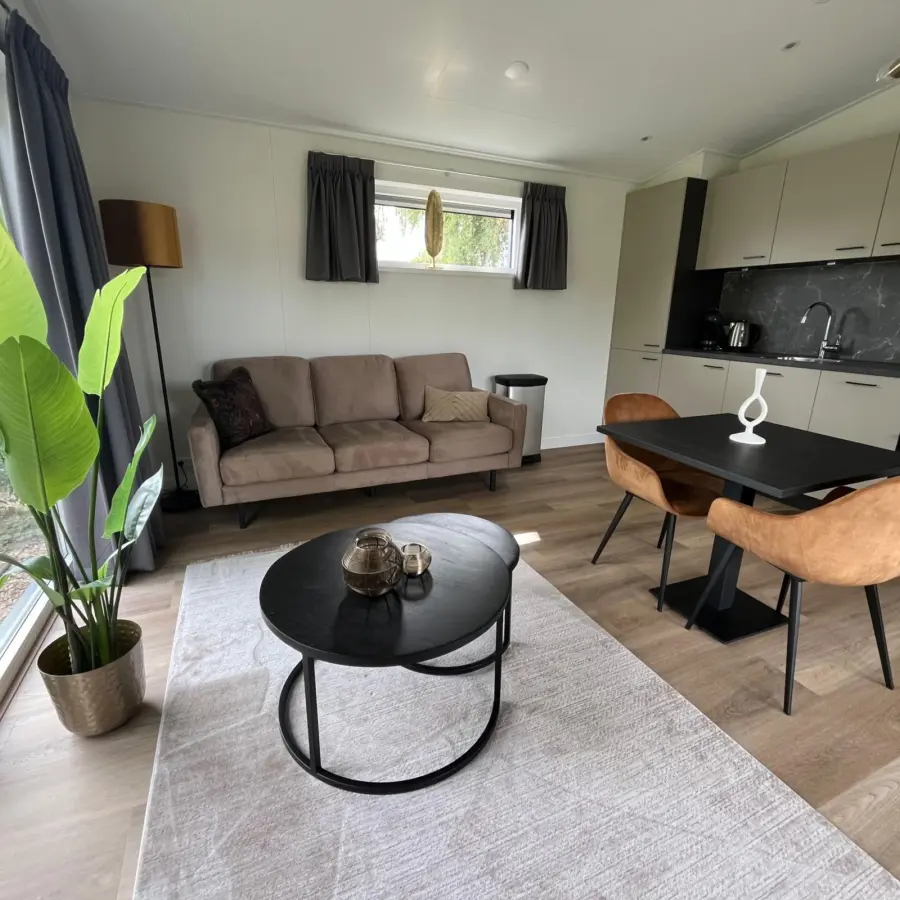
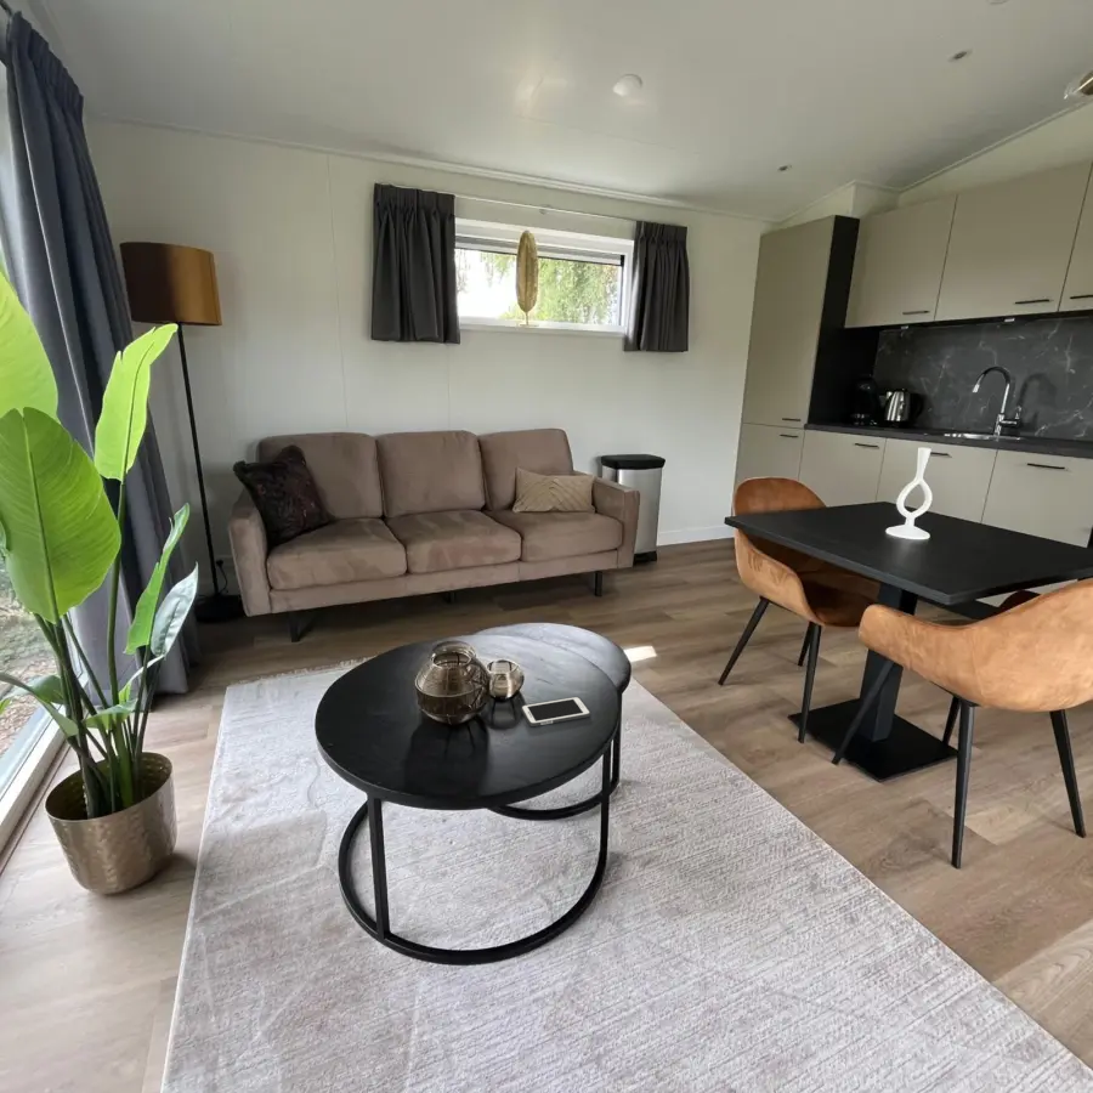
+ cell phone (555, 710)
